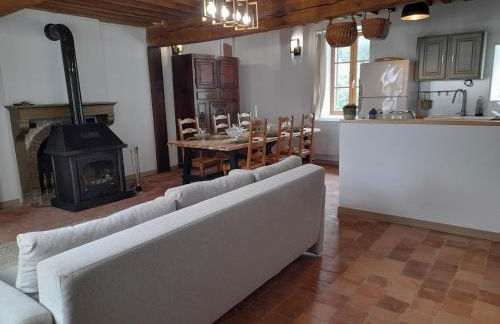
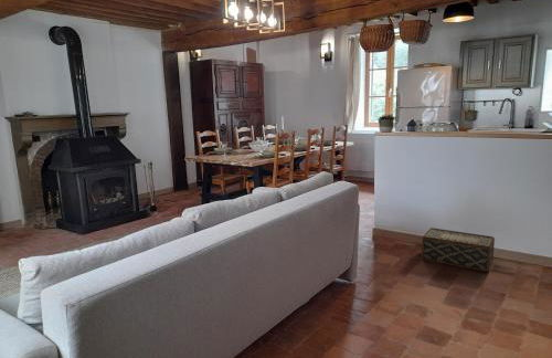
+ woven basket (457, 248)
